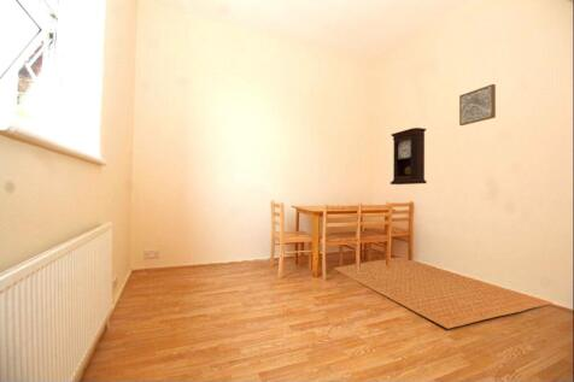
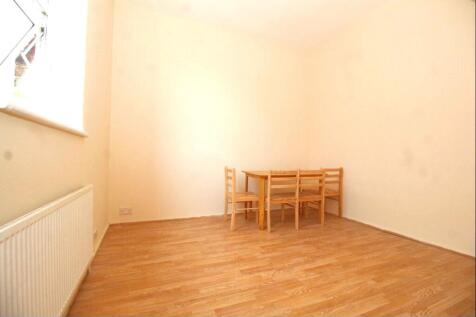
- wall art (476, 106)
- rug (408, 276)
- pendulum clock (406, 157)
